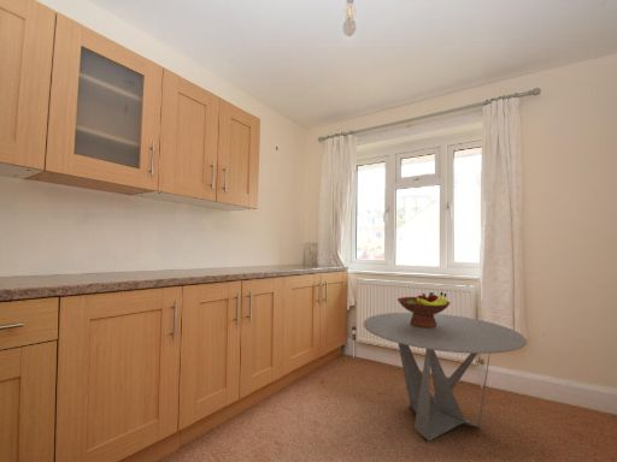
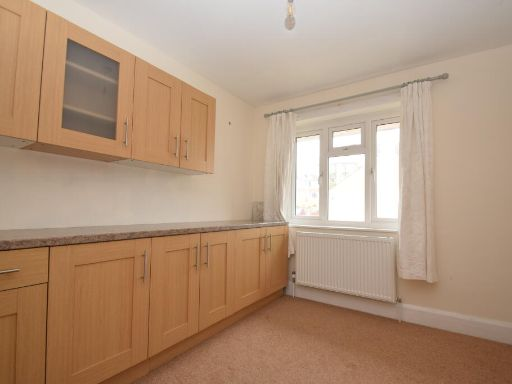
- fruit bowl (423, 307)
- coffee table (437, 374)
